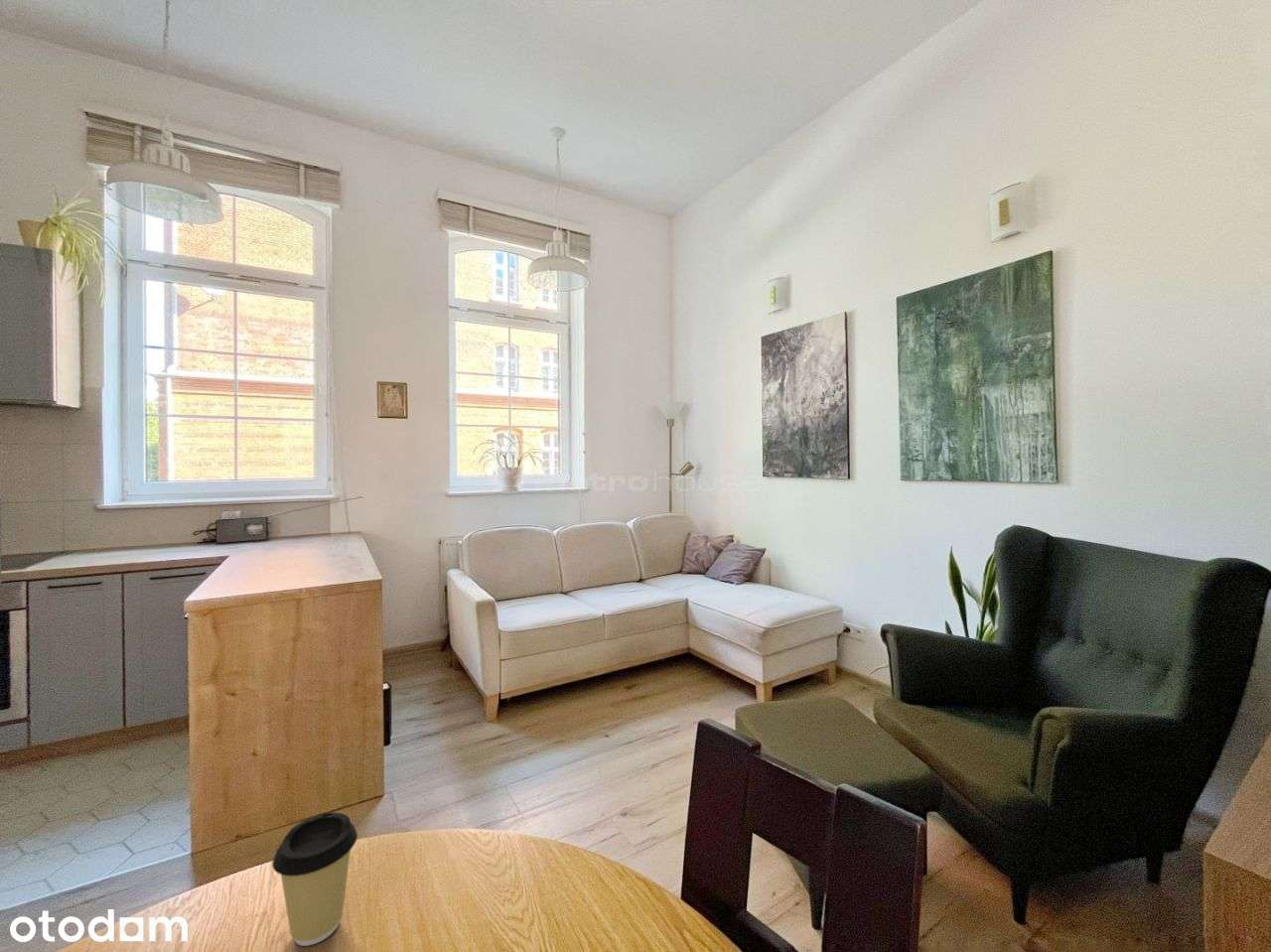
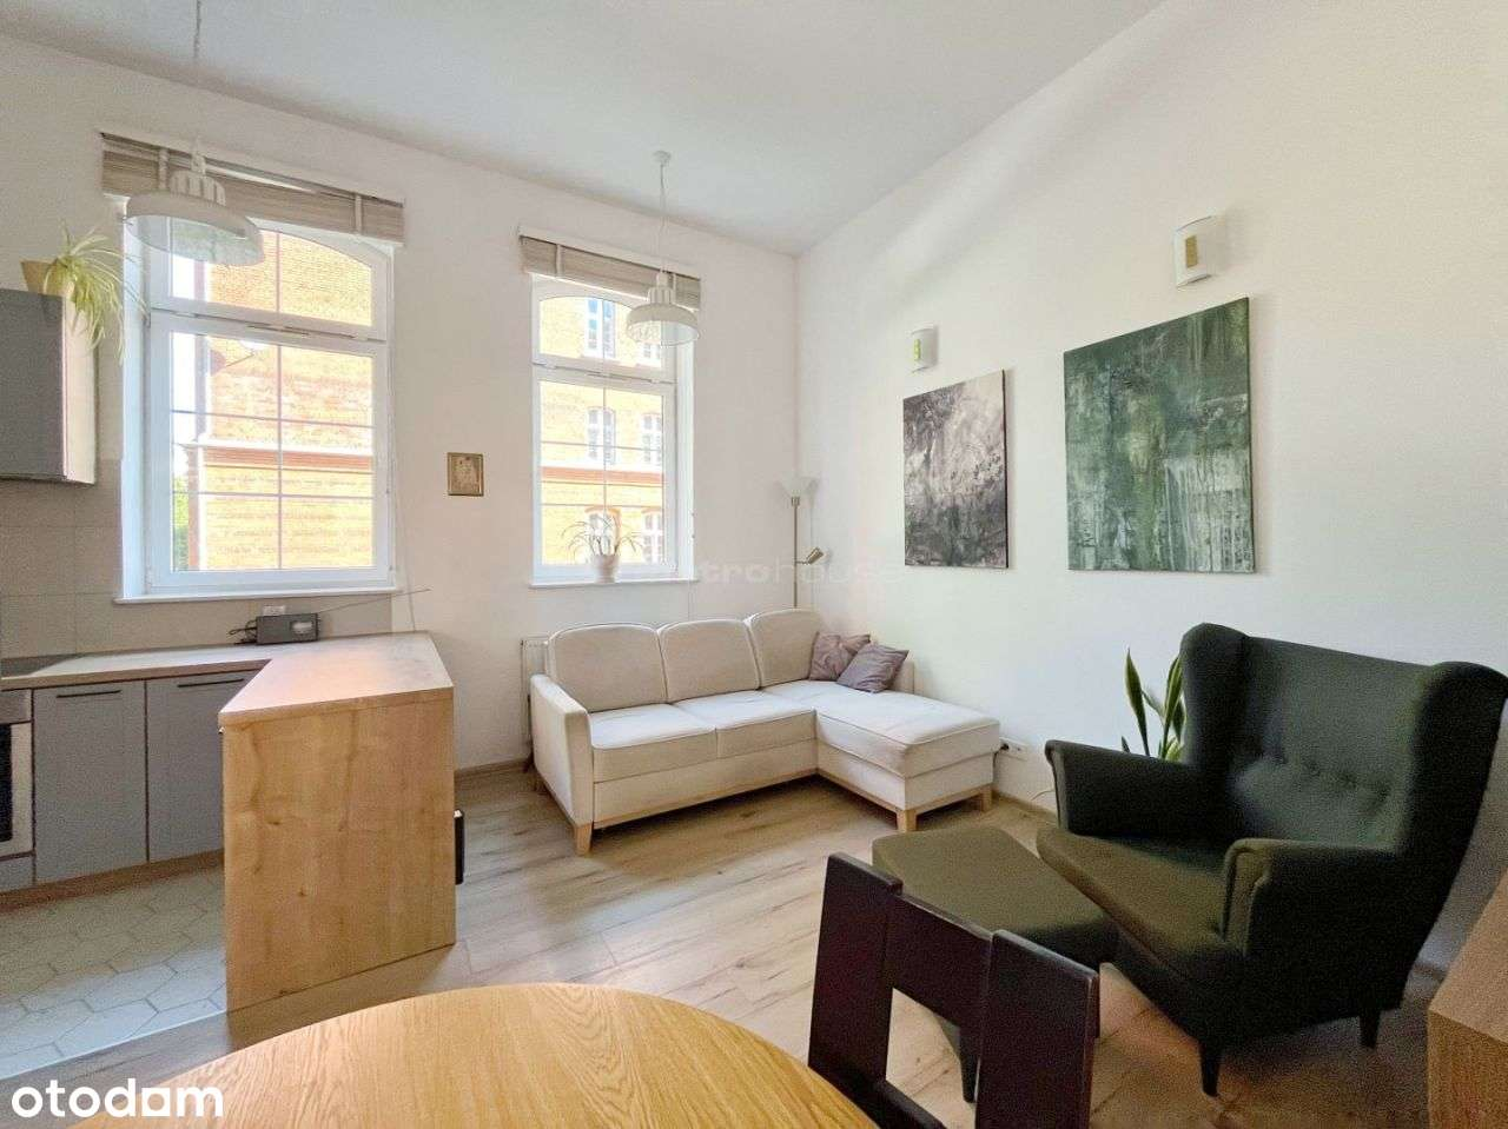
- coffee cup (317, 880)
